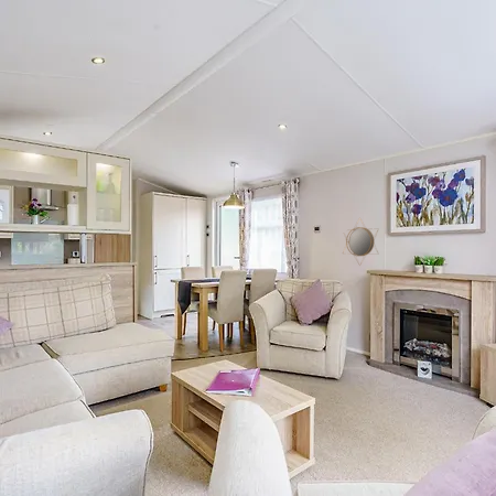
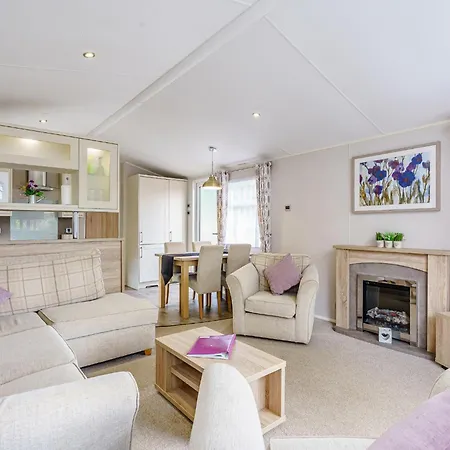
- home mirror (359, 241)
